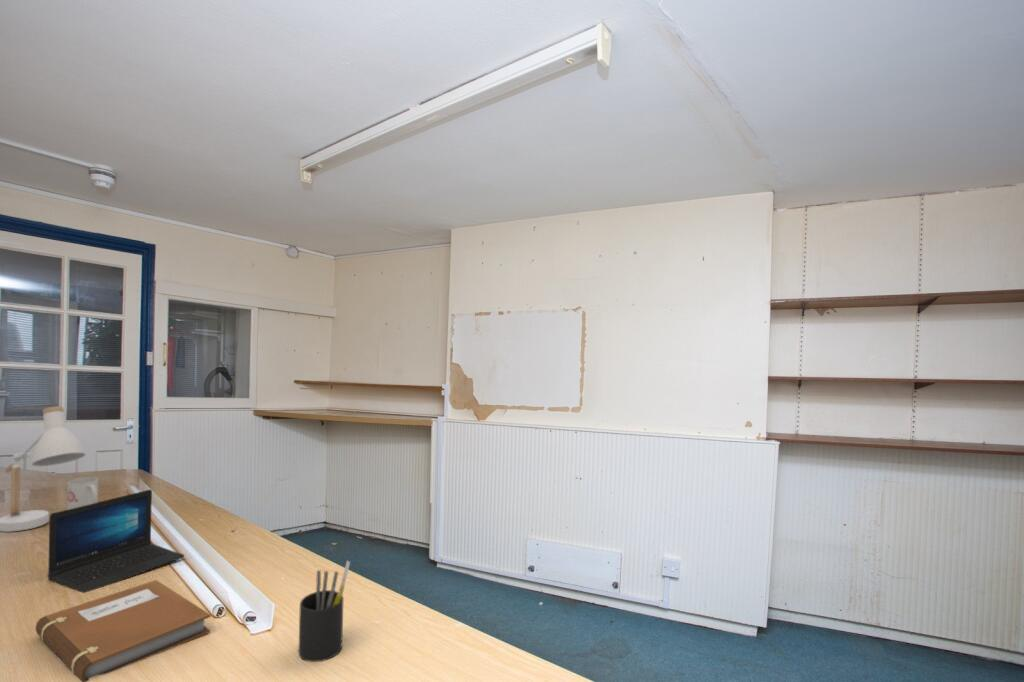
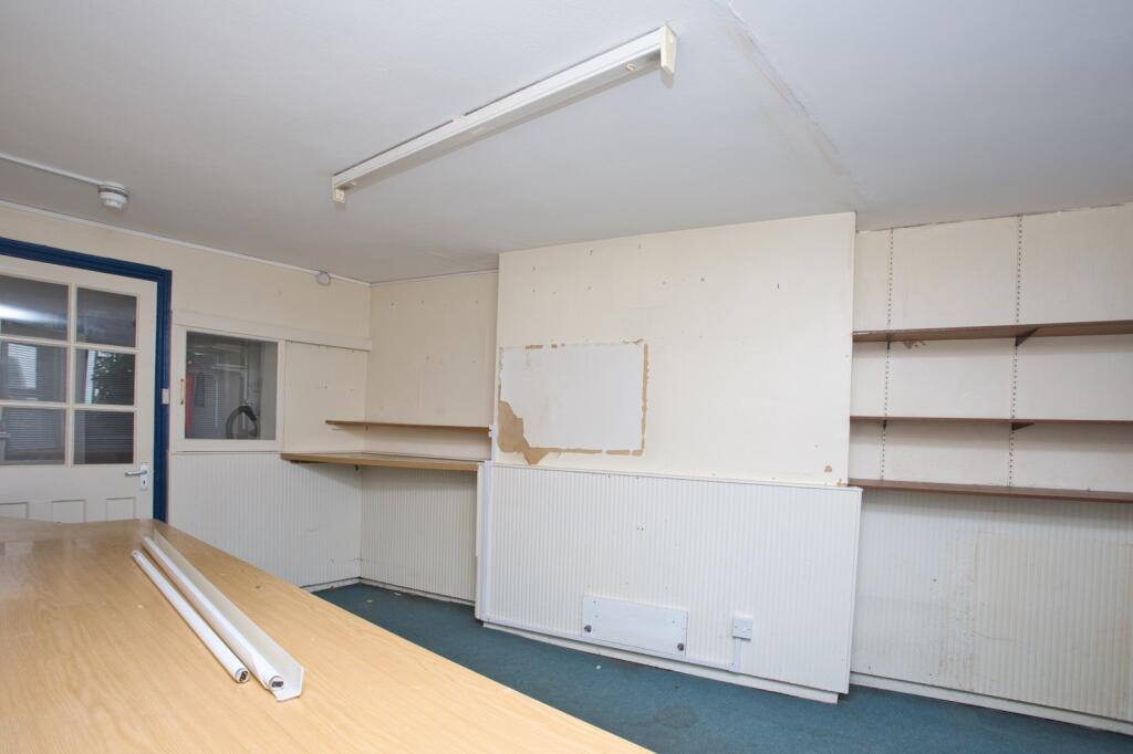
- pen holder (324, 608)
- laptop (120, 536)
- desk lamp (33, 465)
- mug (85, 495)
- notebook (122, 624)
